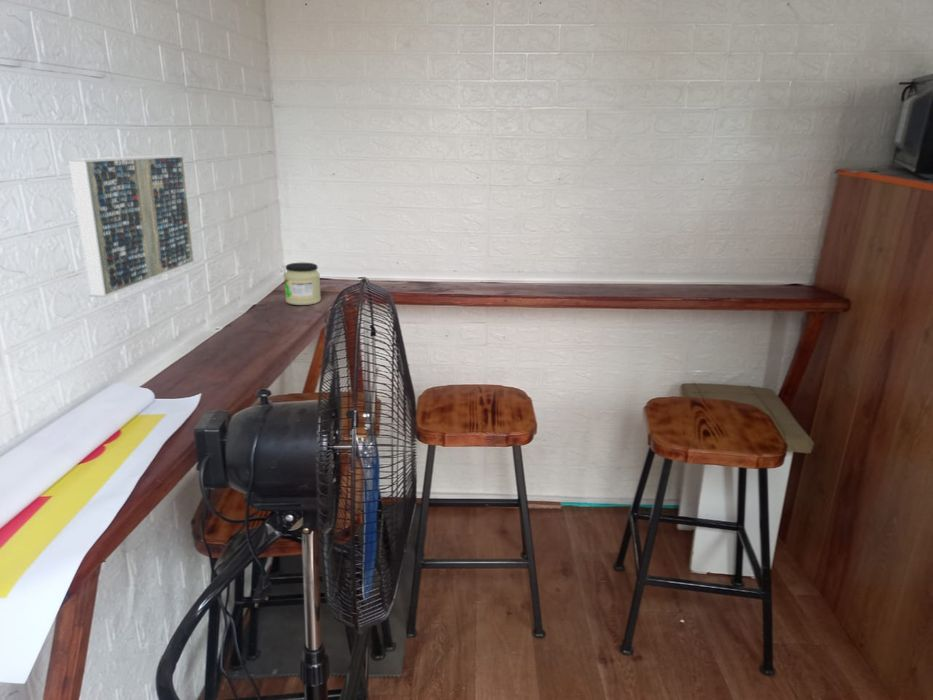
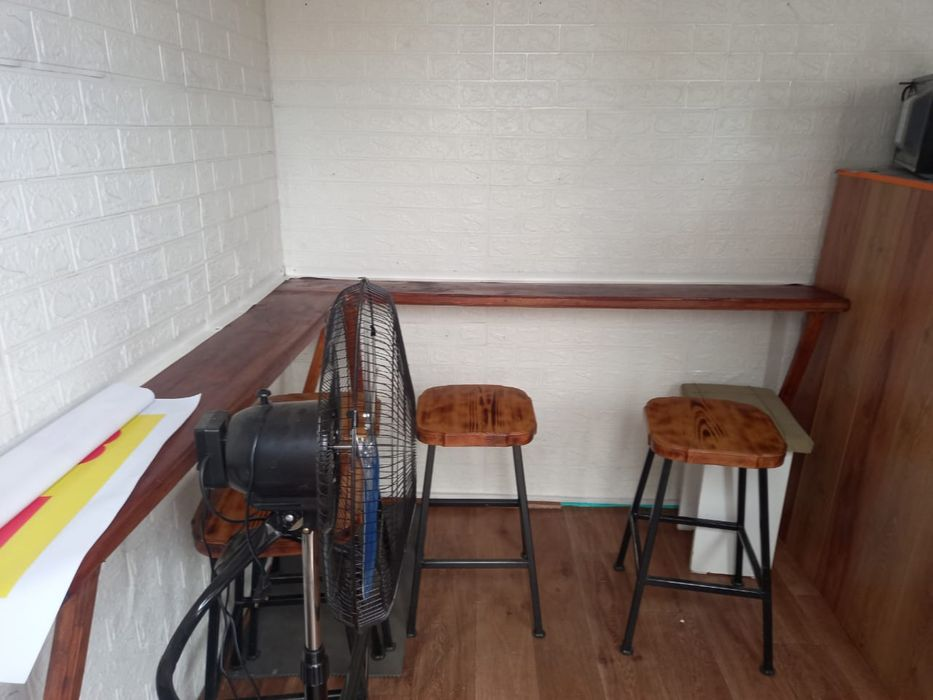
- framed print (141, 218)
- jar (302, 283)
